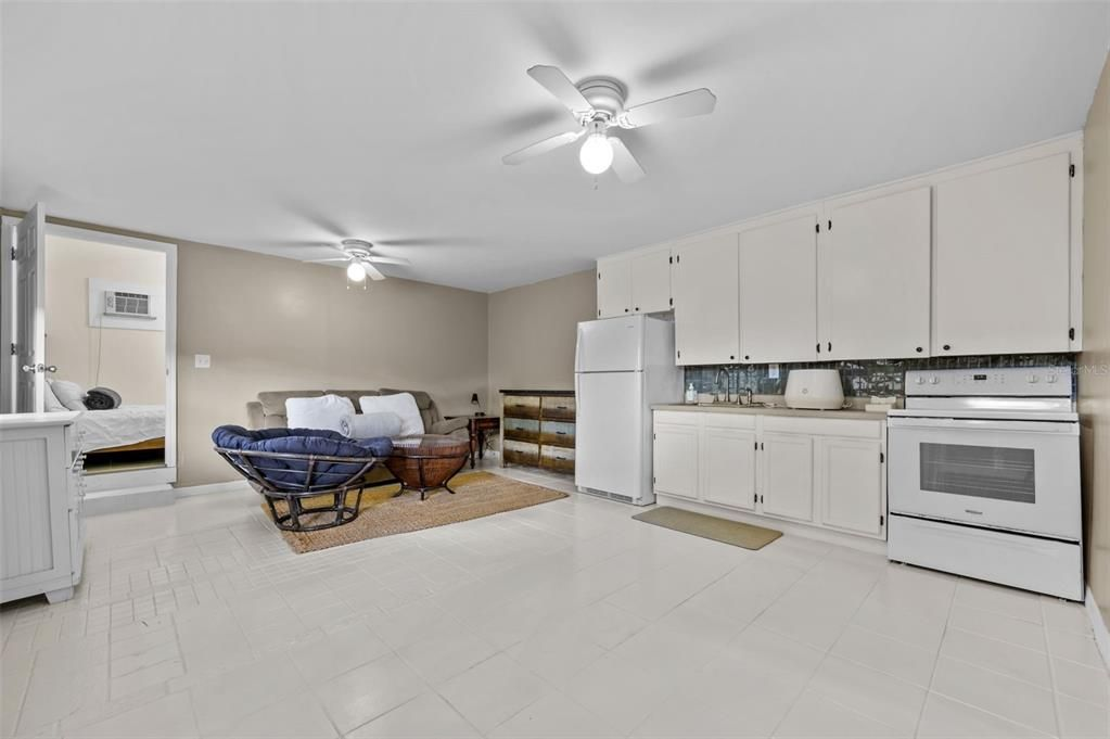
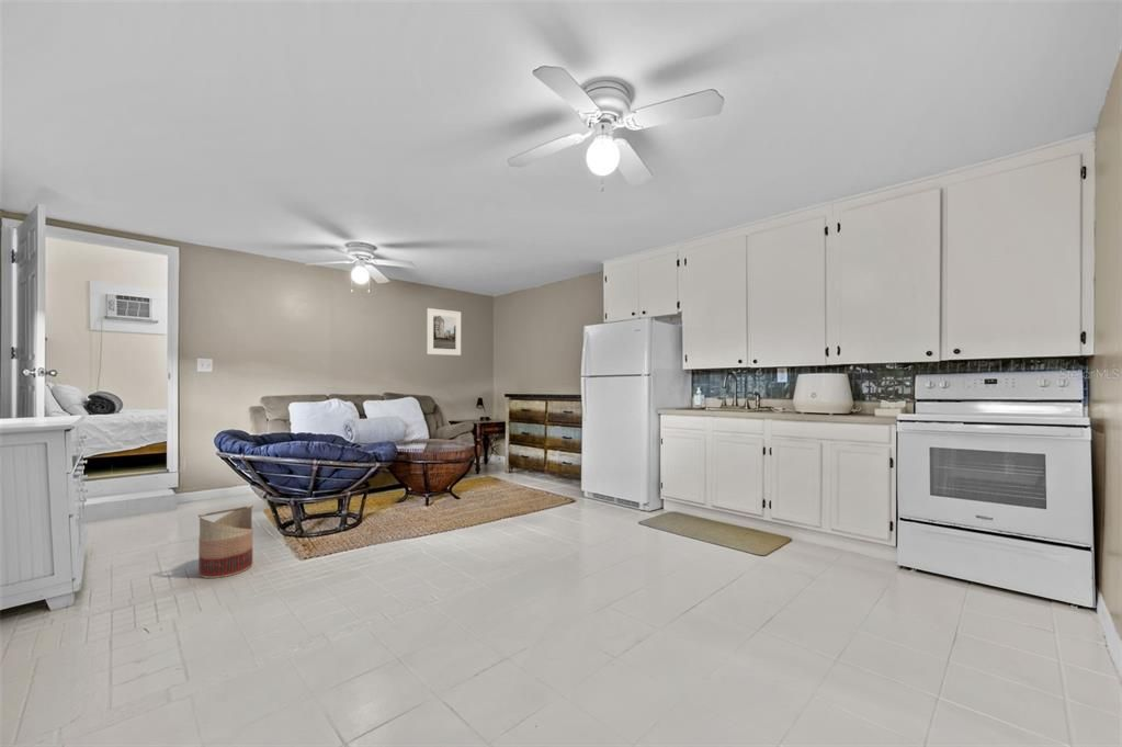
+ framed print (444, 332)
+ basket (226, 539)
